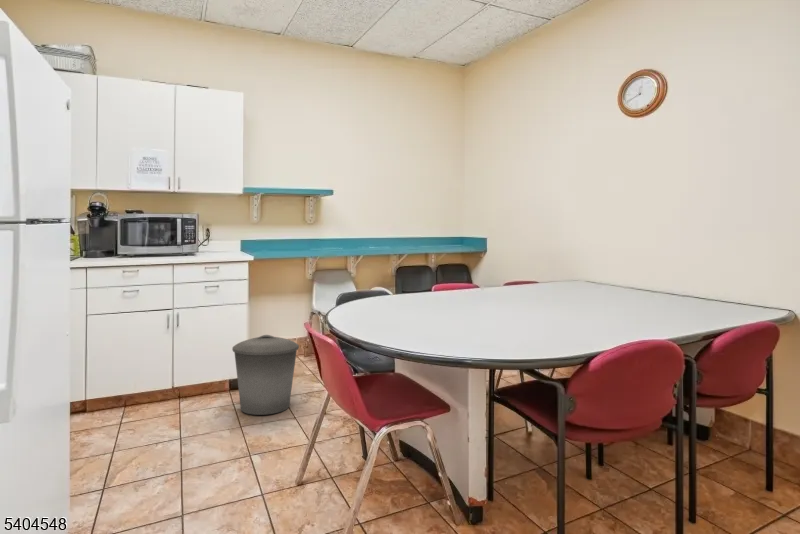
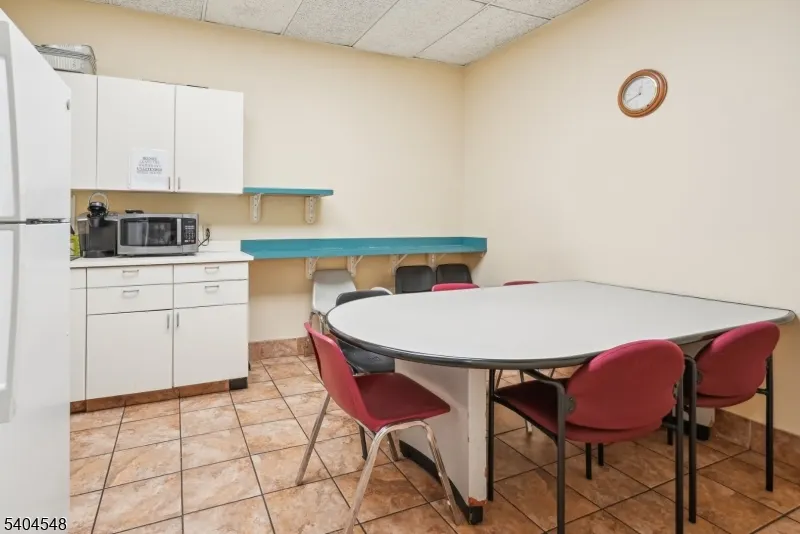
- trash can (265, 371)
